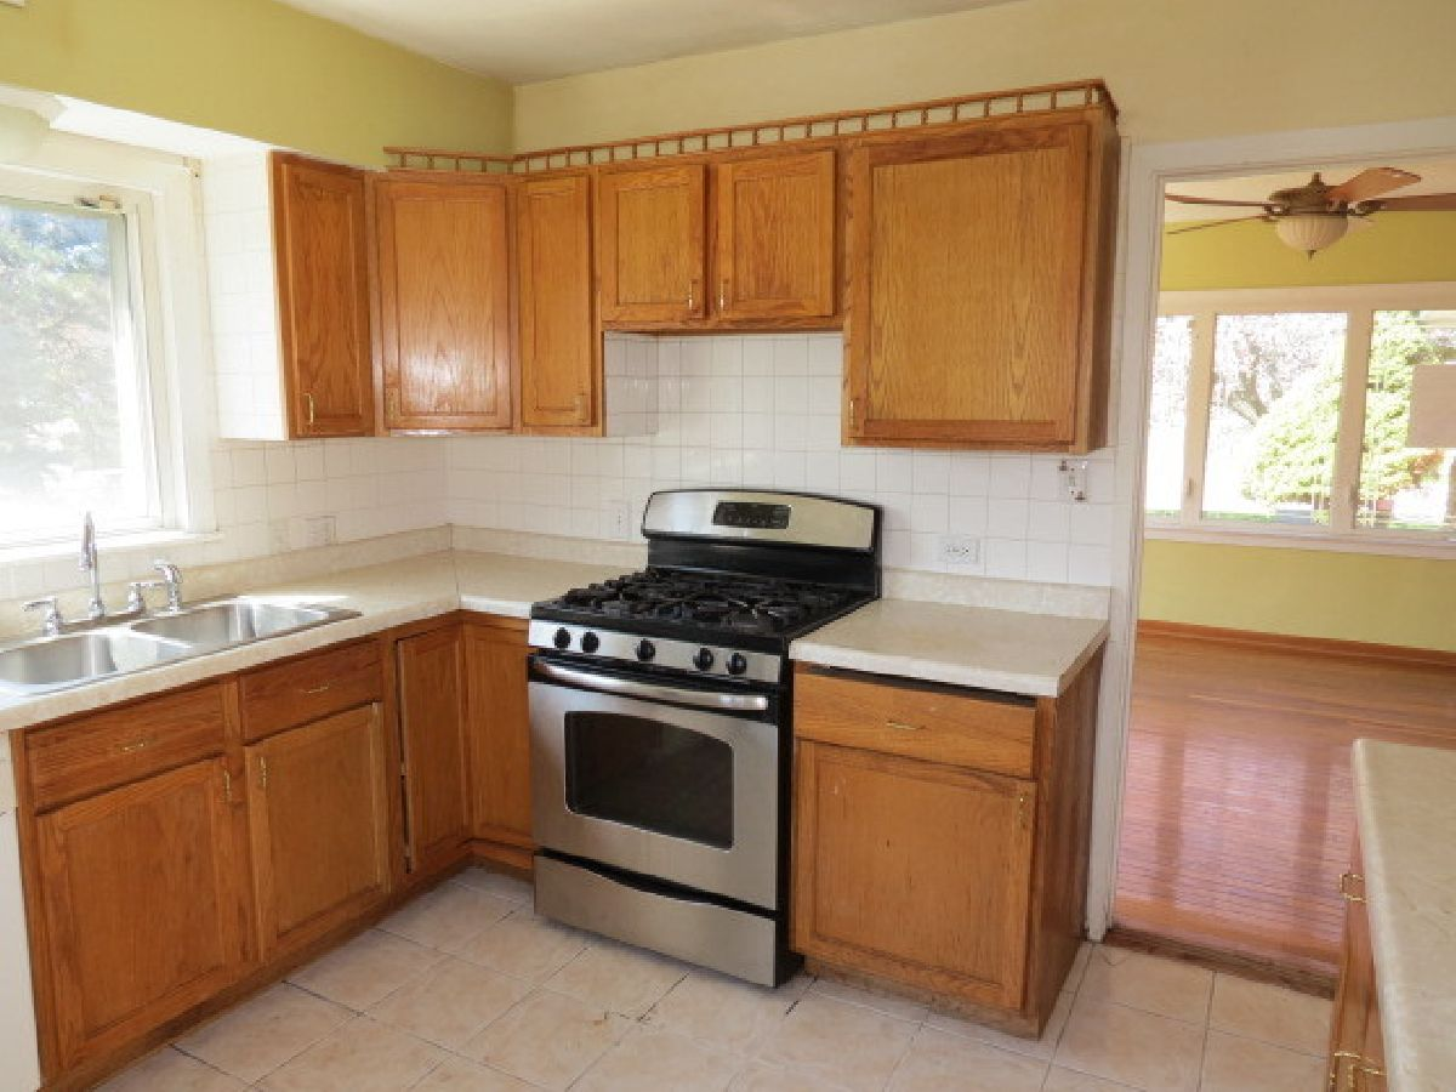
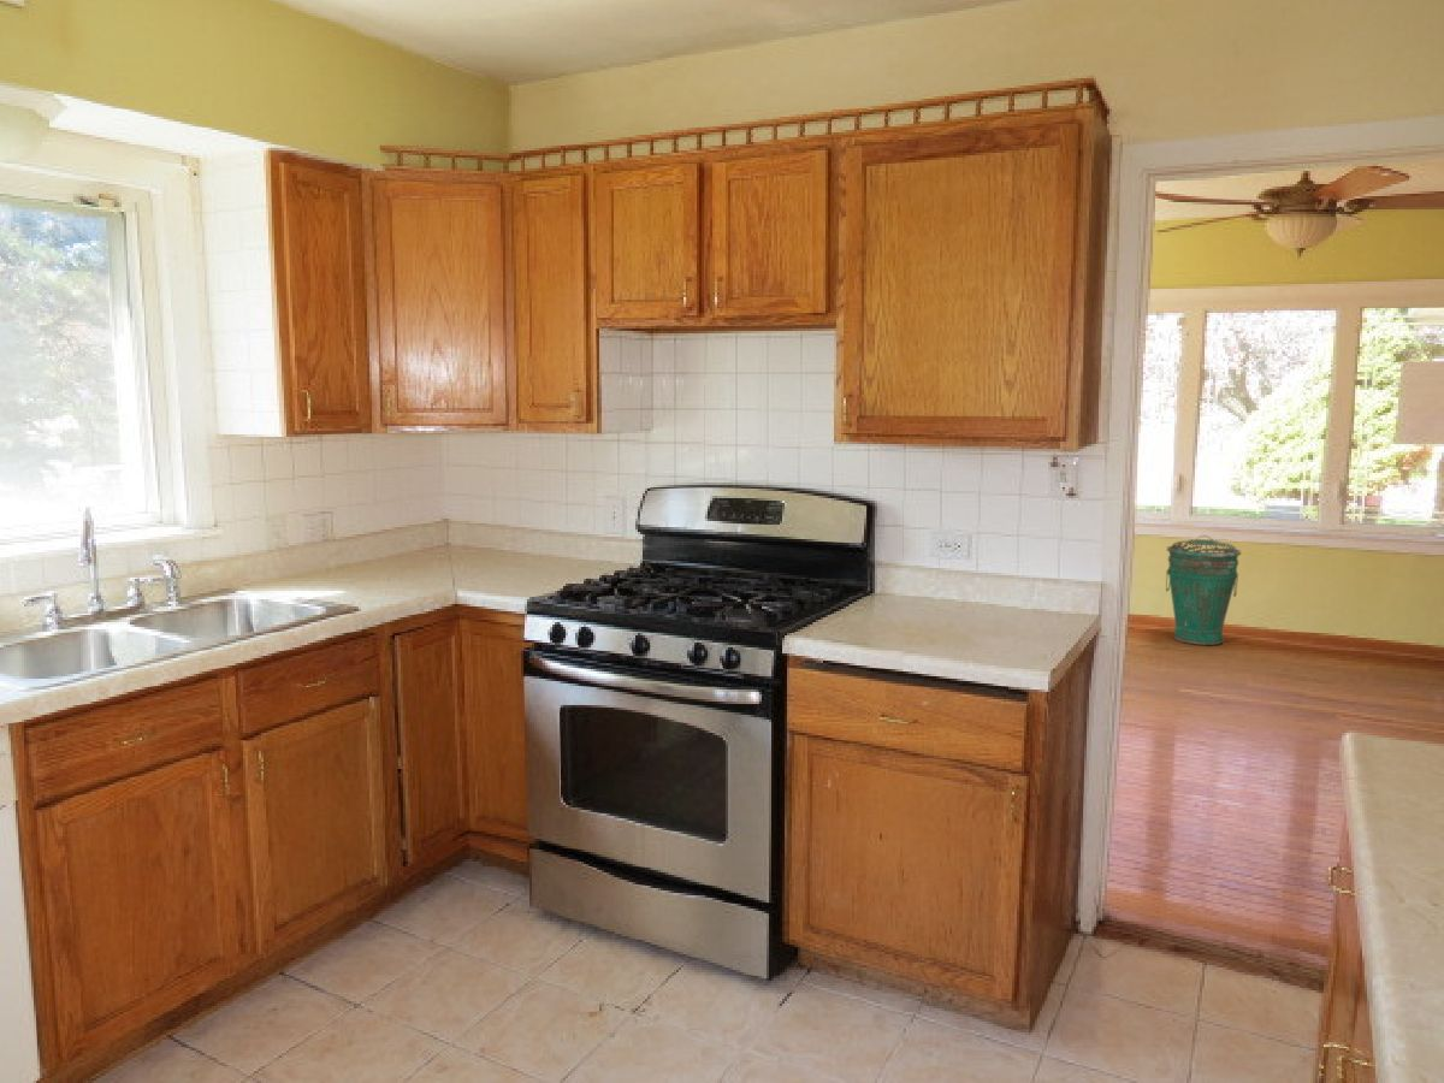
+ trash can (1201, 587)
